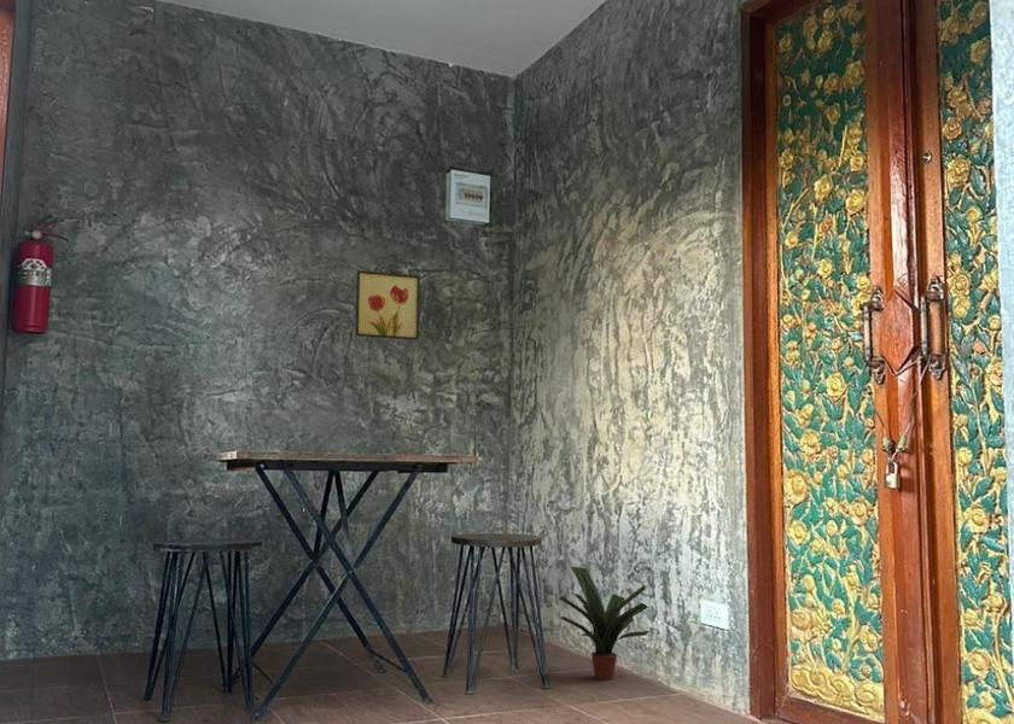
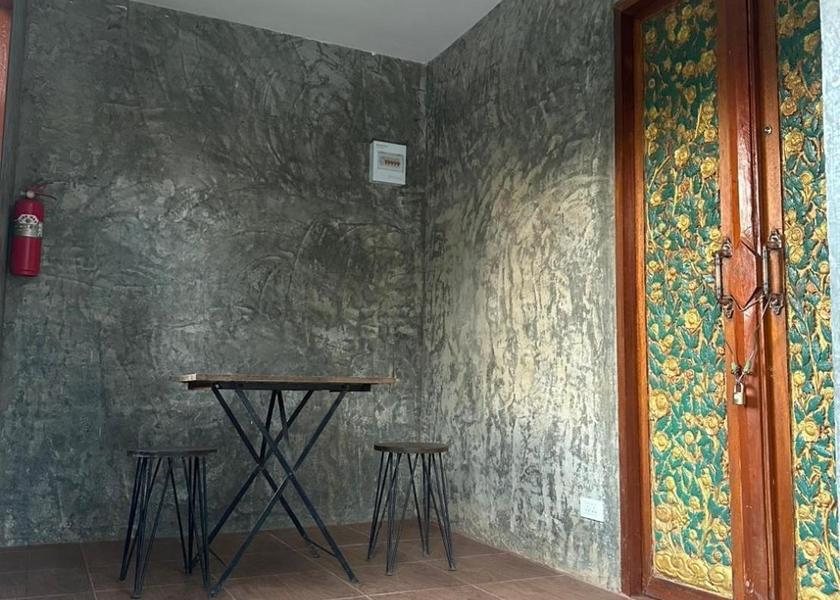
- potted plant (602, 624)
- wall art (387, 305)
